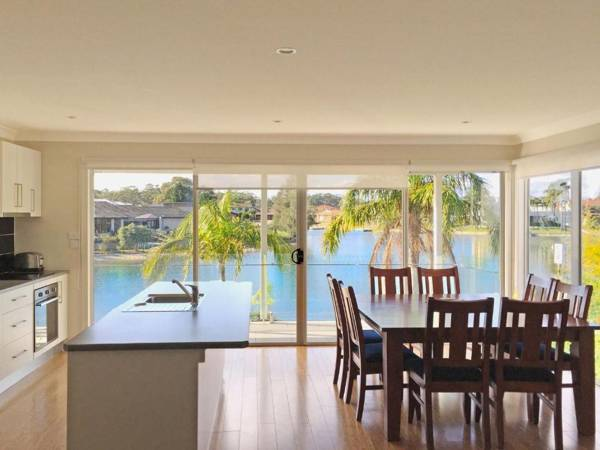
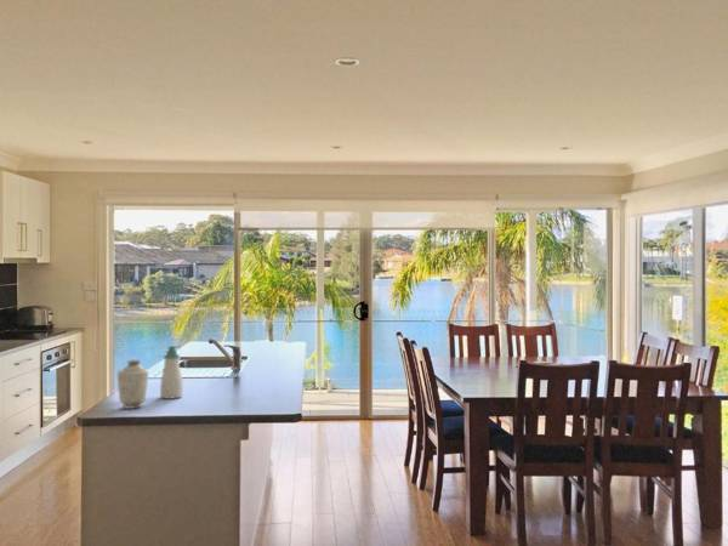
+ vase (132, 382)
+ soap bottle (171, 371)
